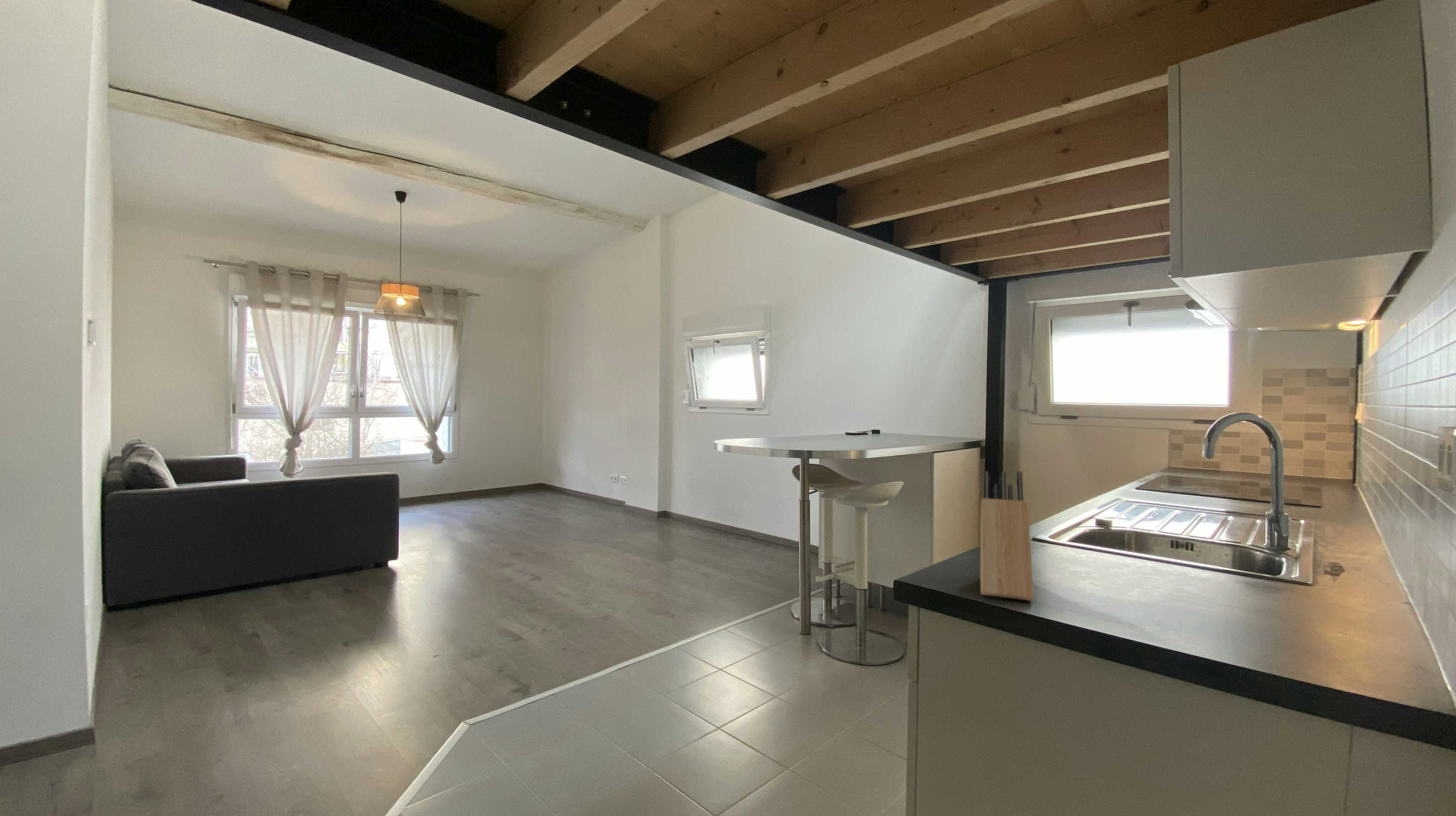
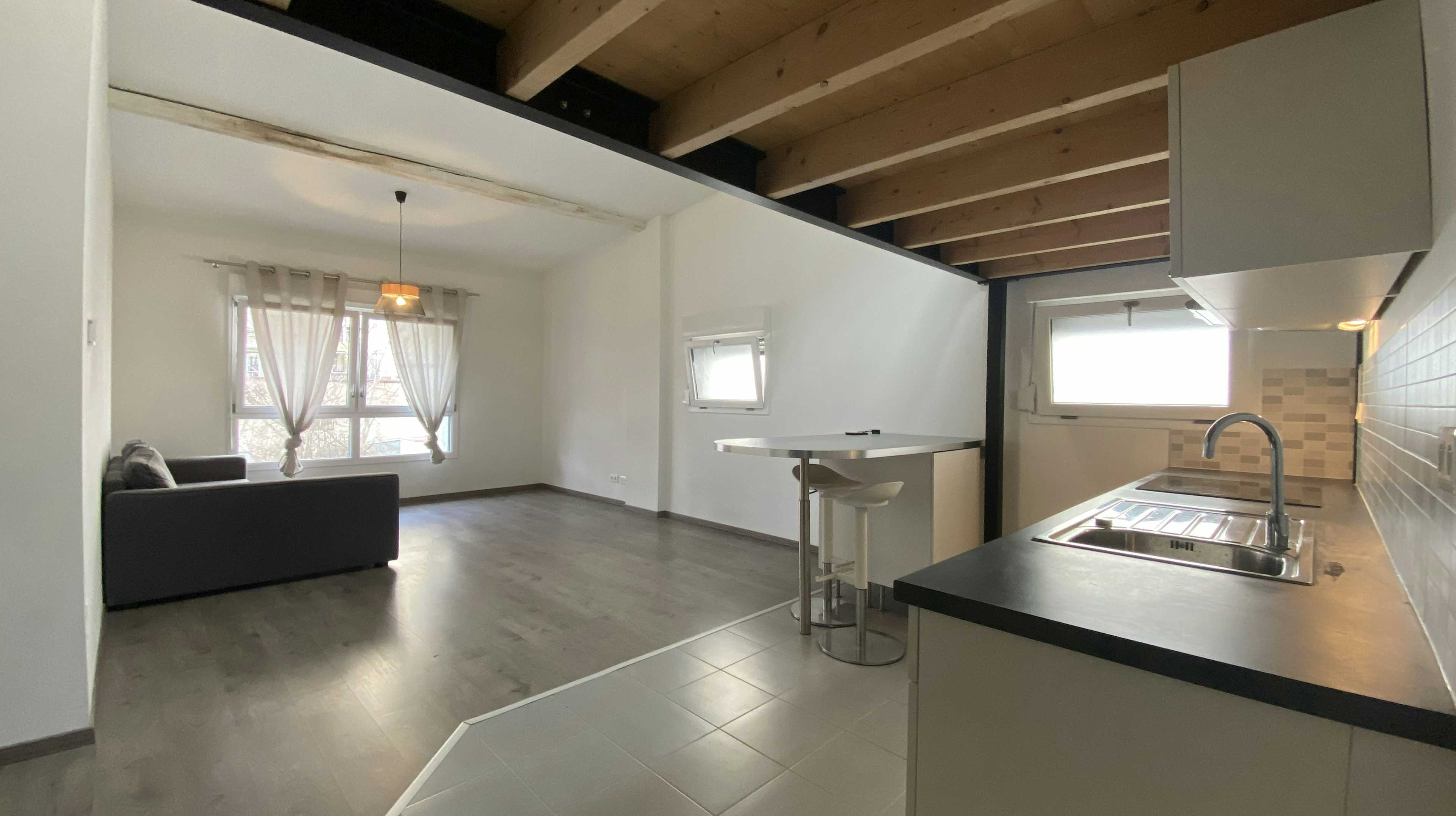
- knife block (1004, 528)
